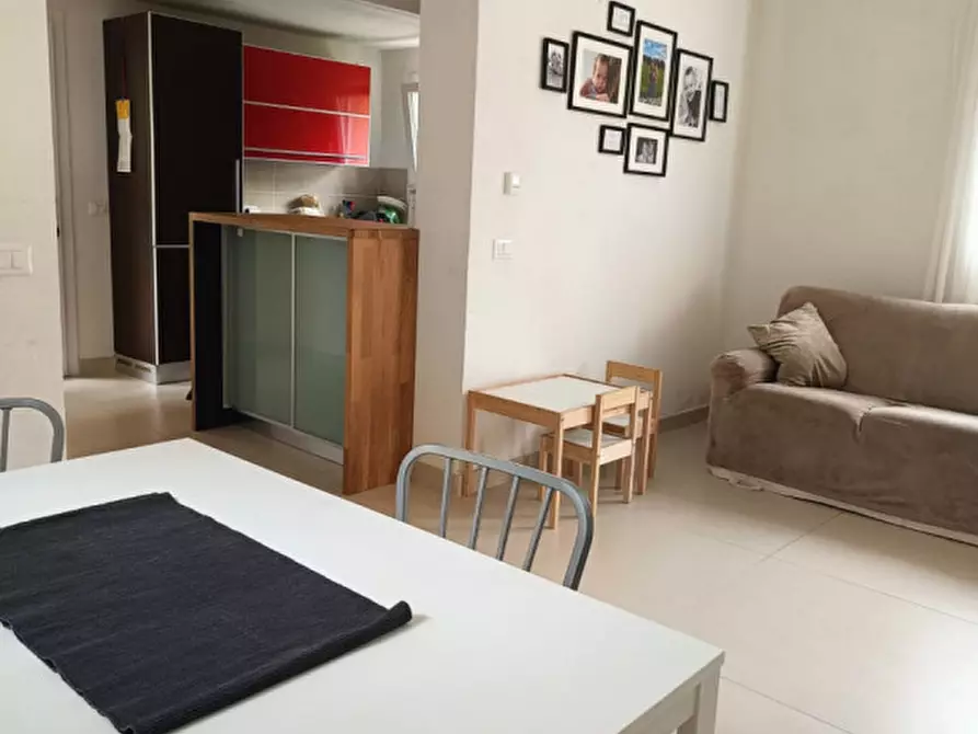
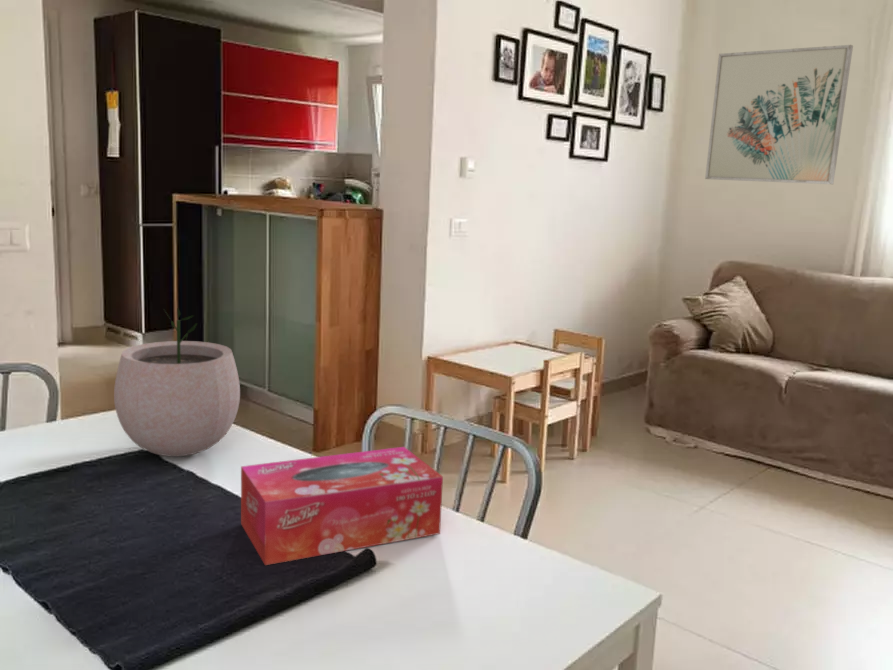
+ plant pot (178, 379)
+ tissue box (341, 500)
+ wall art (774, 116)
